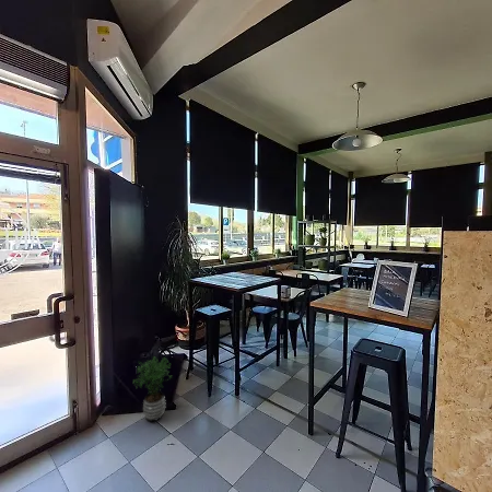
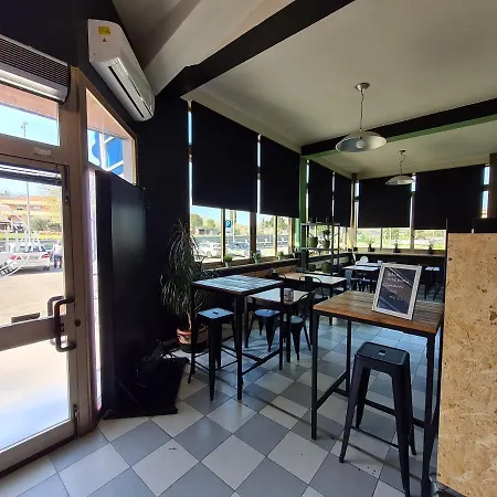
- potted plant (153, 388)
